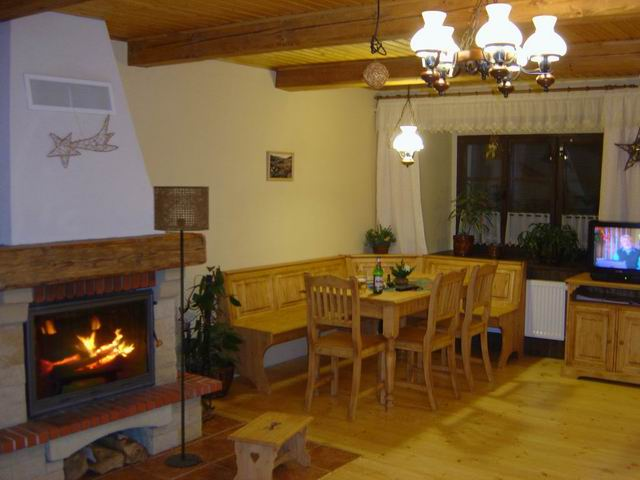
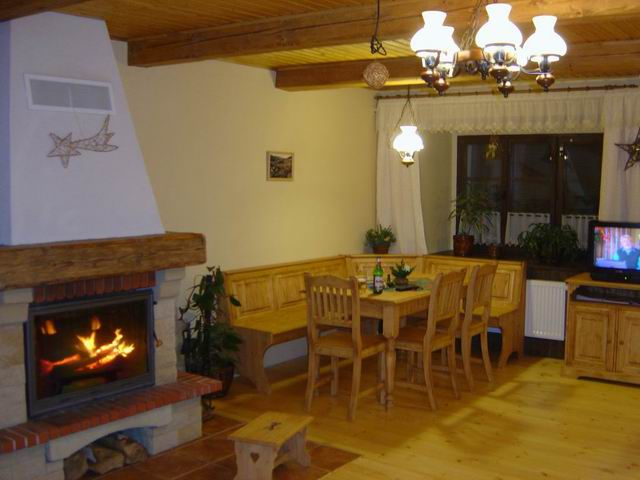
- floor lamp (182, 325)
